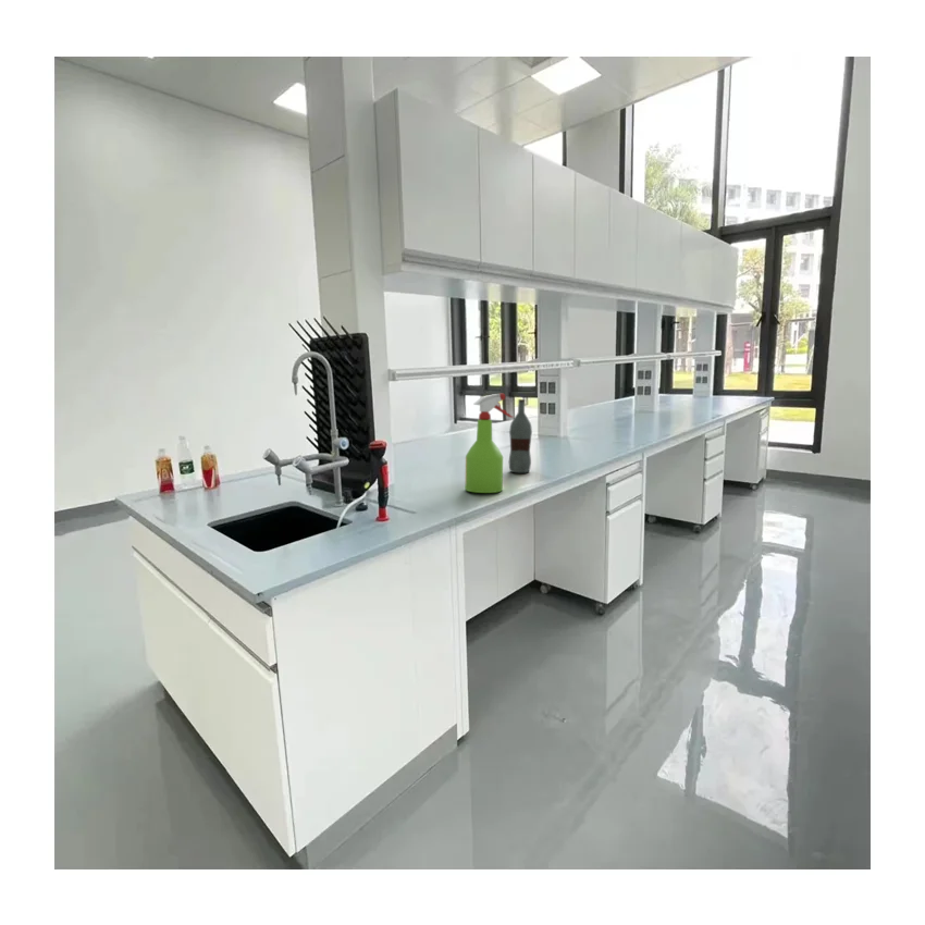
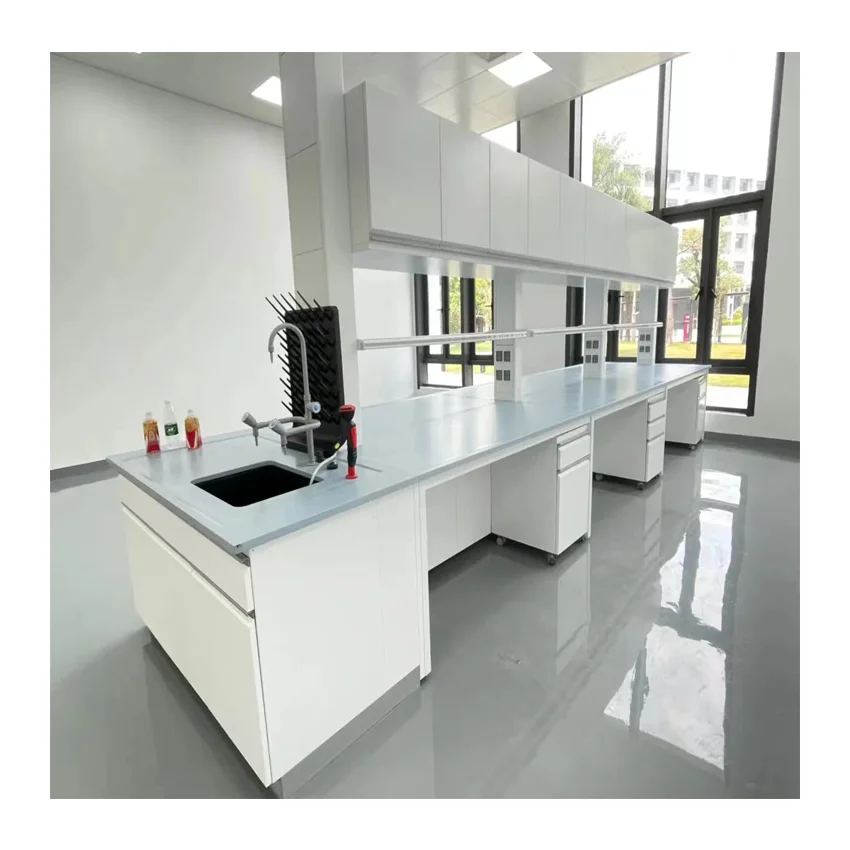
- bottle (520, 435)
- spray bottle (490, 442)
